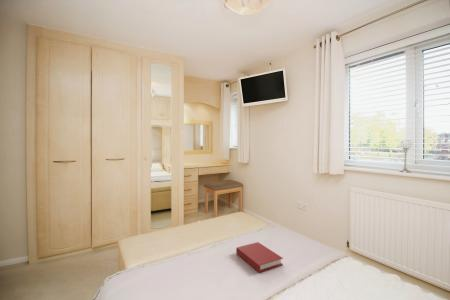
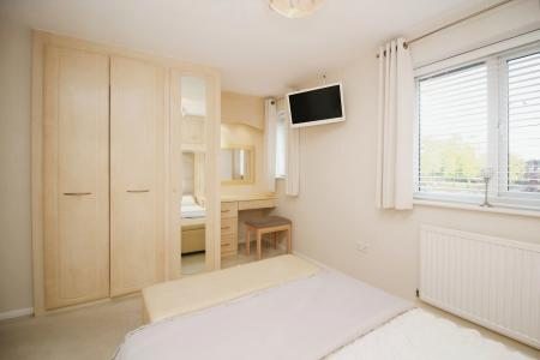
- book (258, 255)
